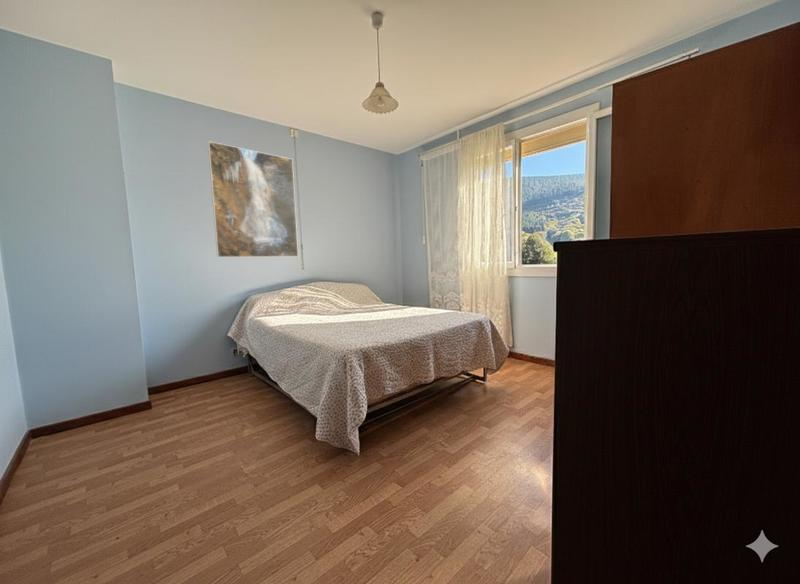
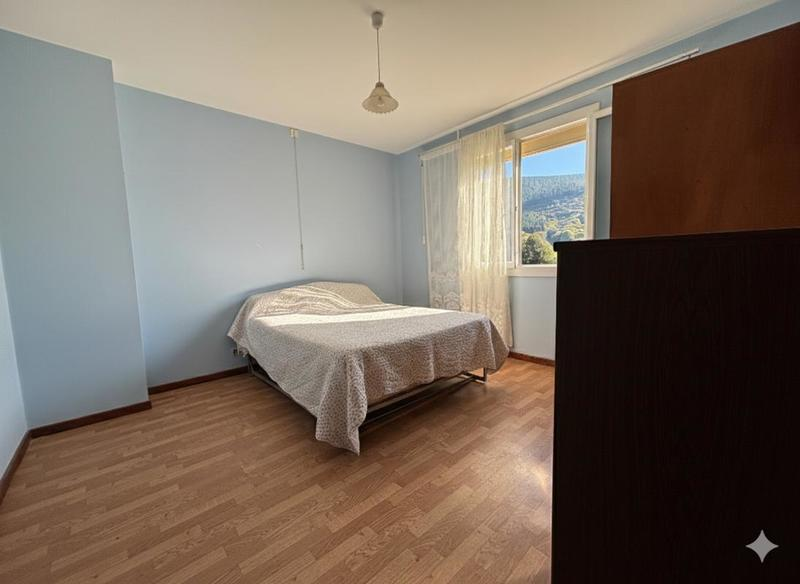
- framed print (257, 204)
